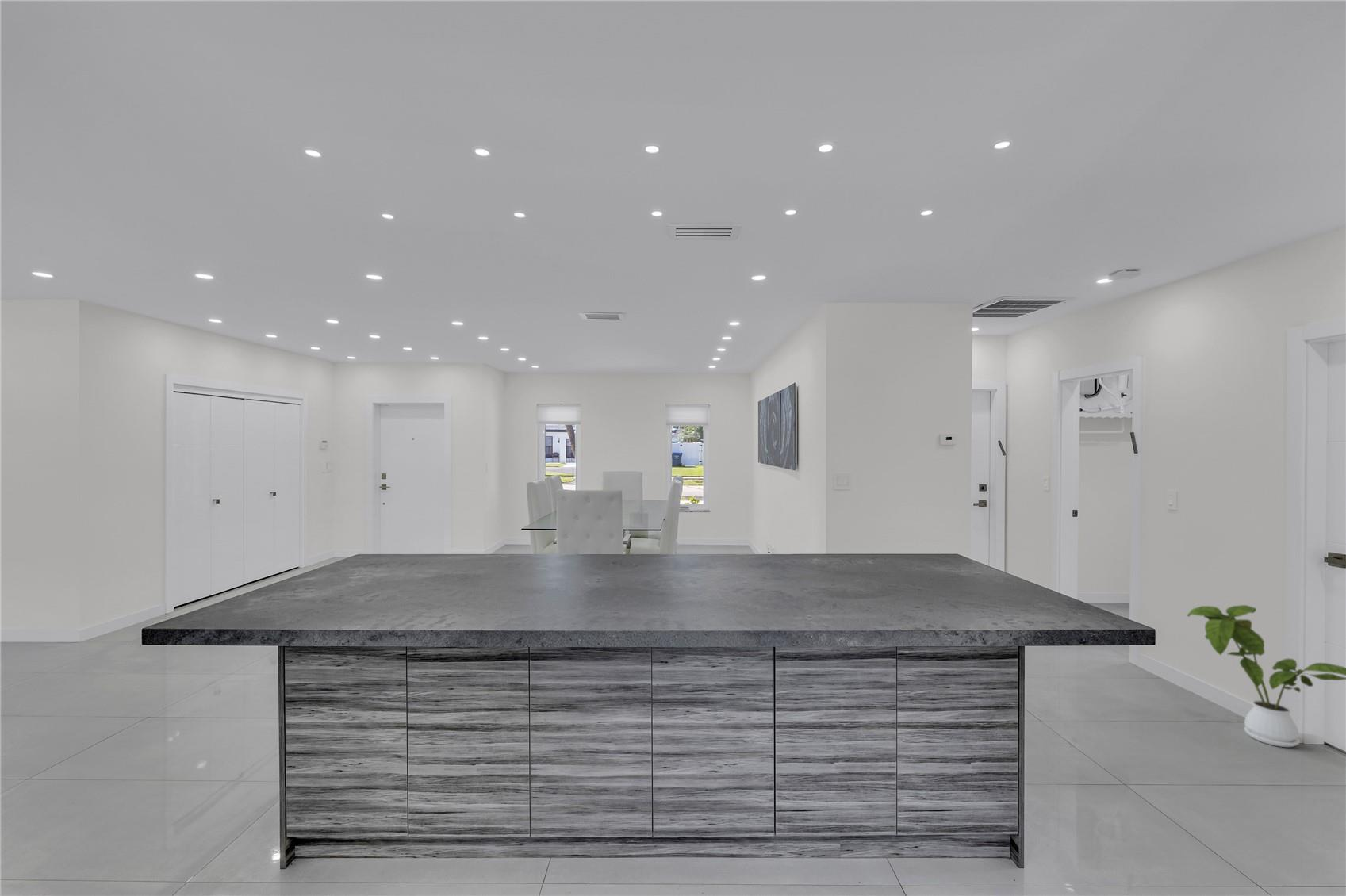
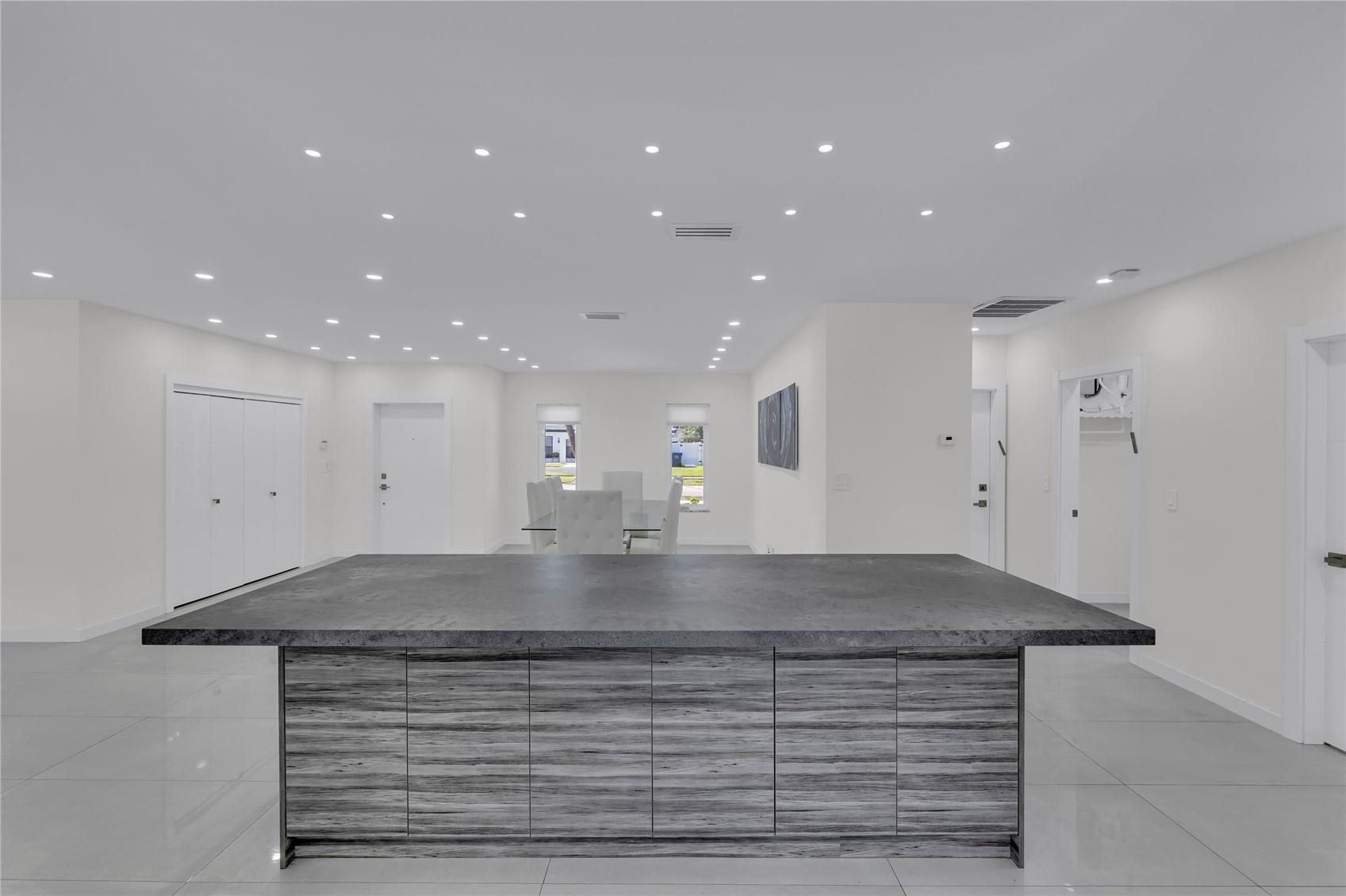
- house plant (1256, 674)
